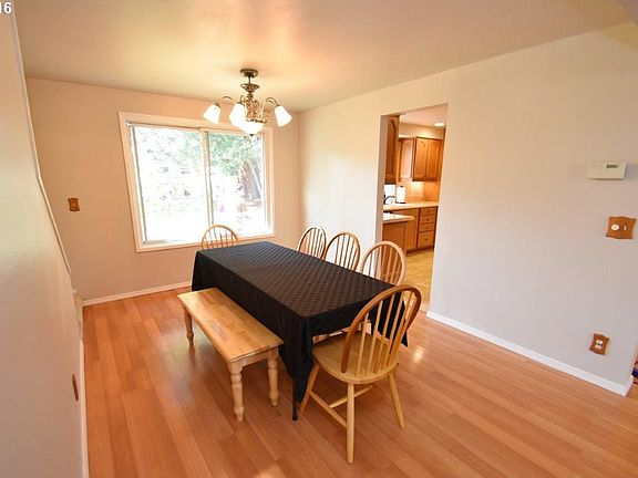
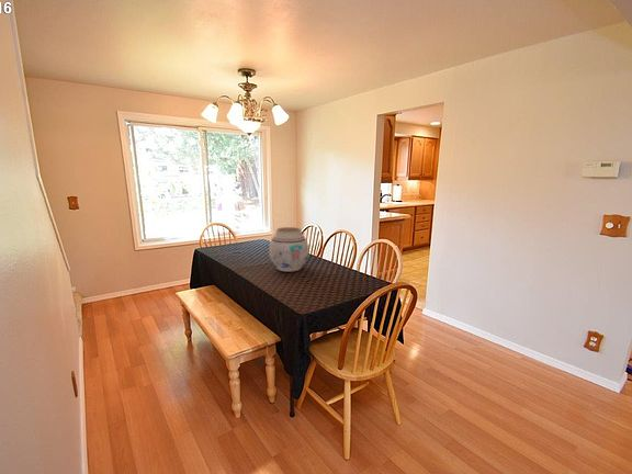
+ vase (289, 249)
